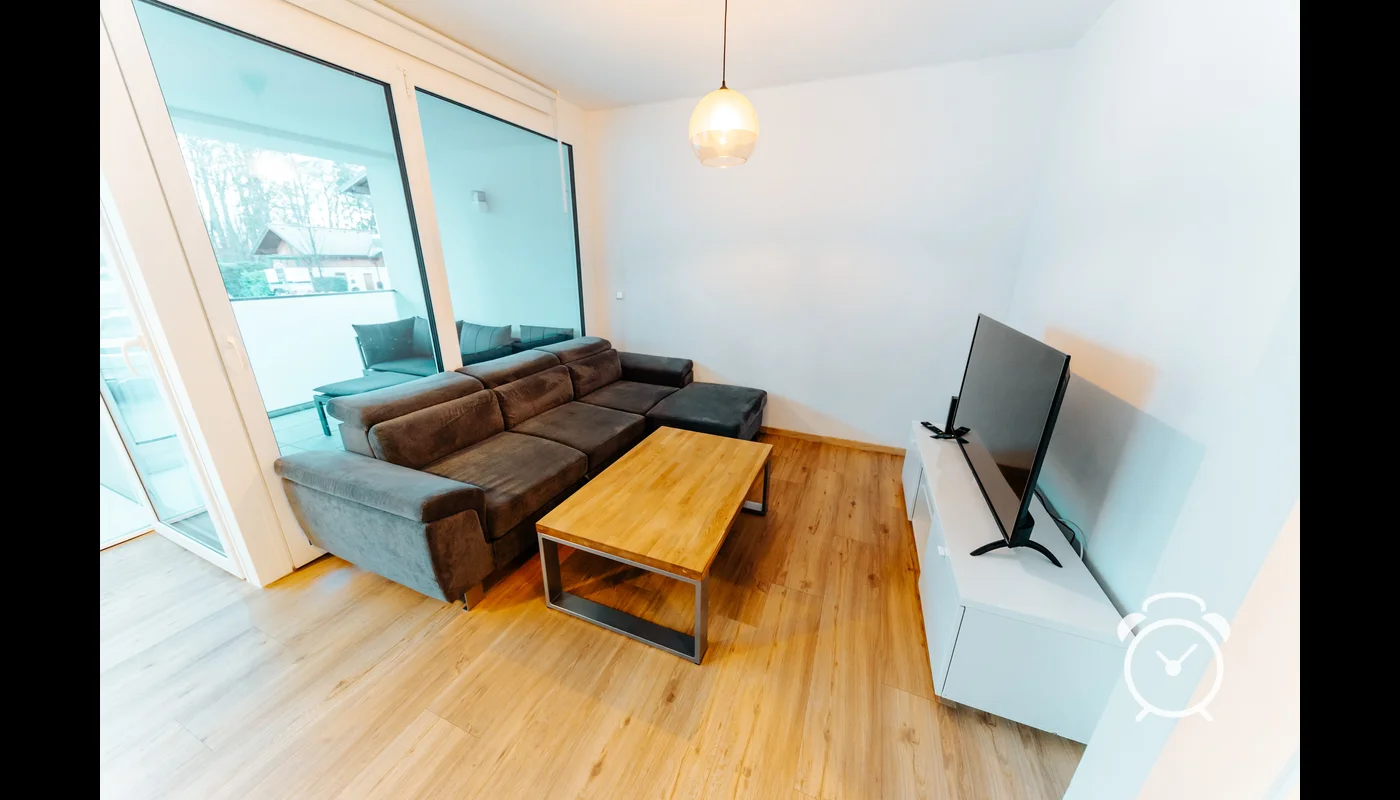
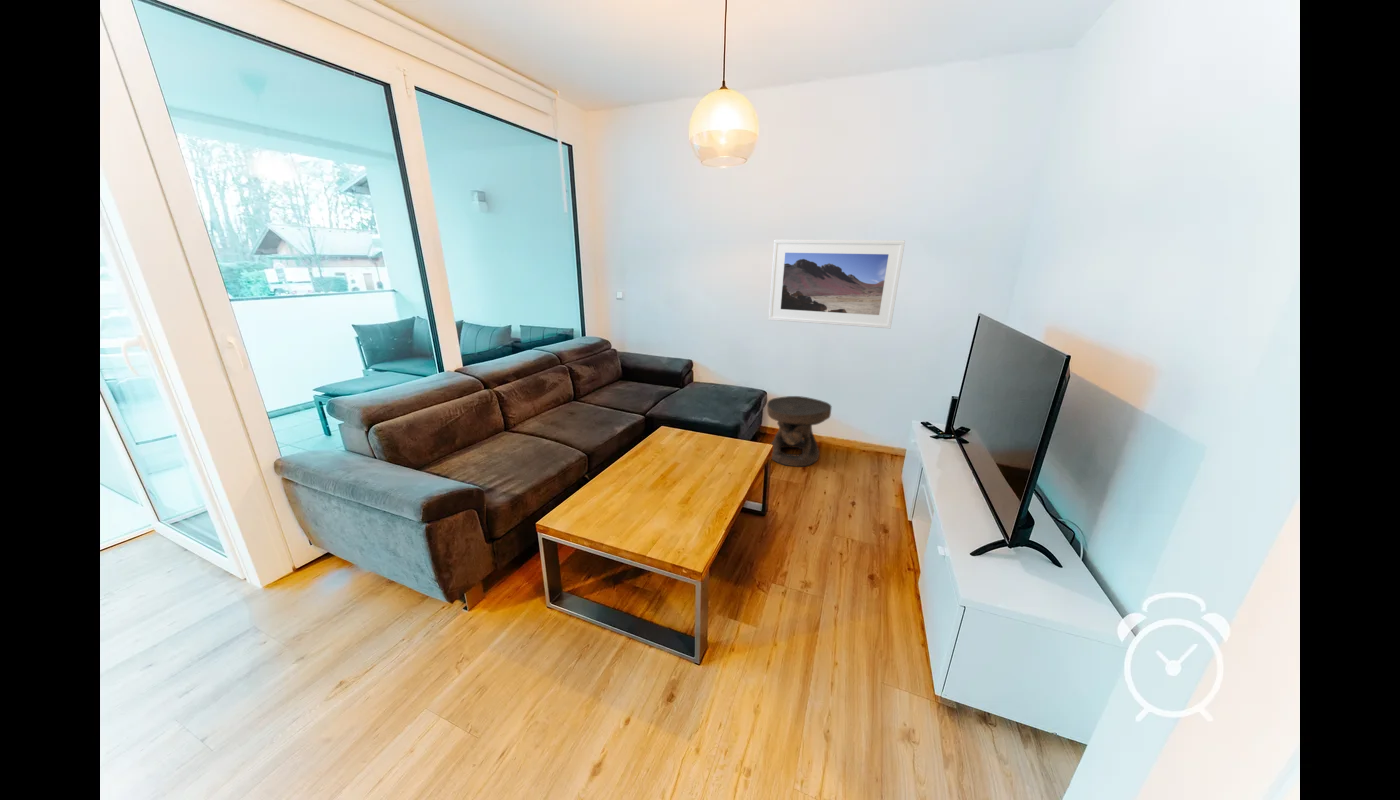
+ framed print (831, 283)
+ side table (795, 429)
